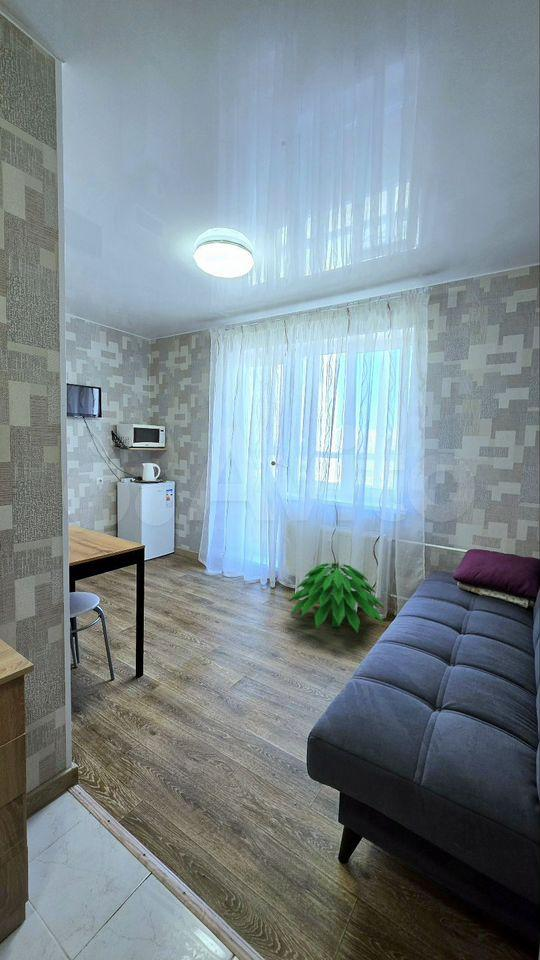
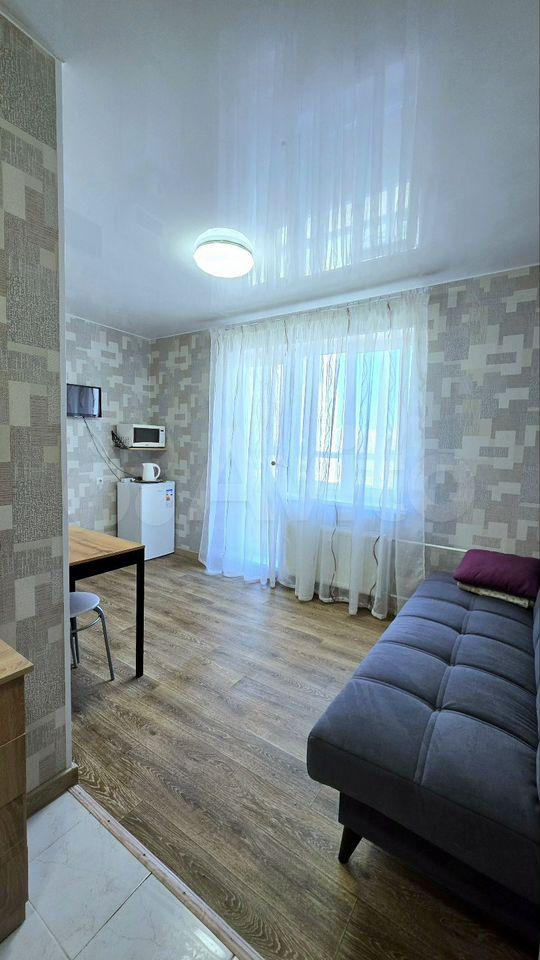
- indoor plant (336, 591)
